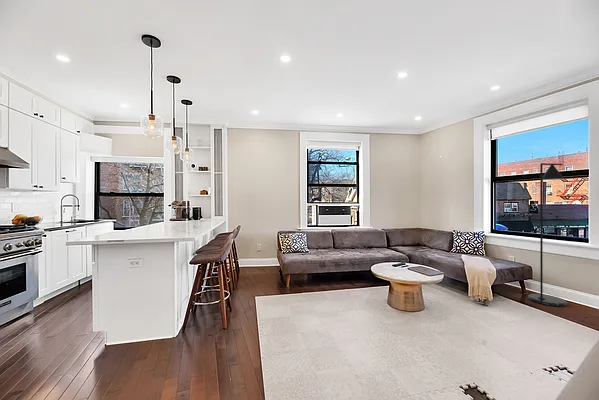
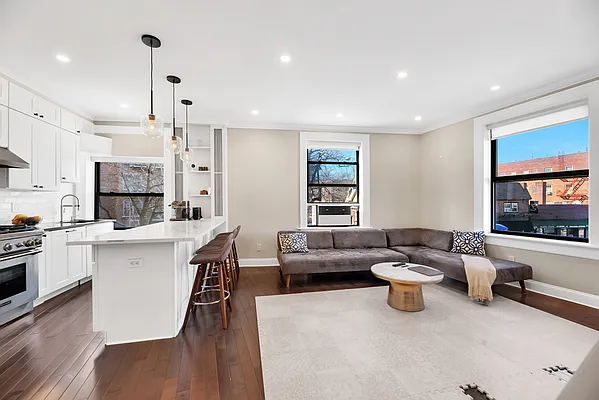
- floor lamp (542, 232)
